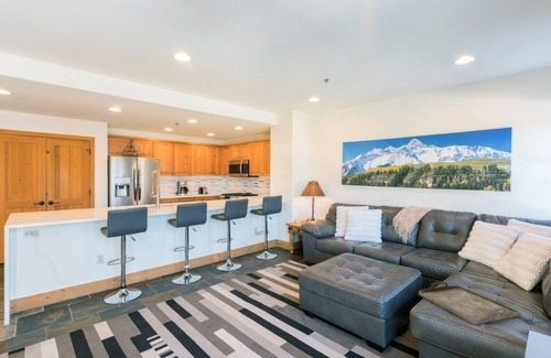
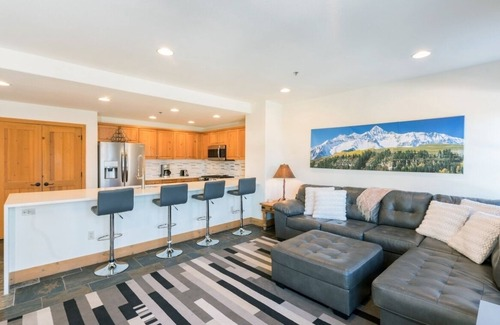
- serving tray (465, 299)
